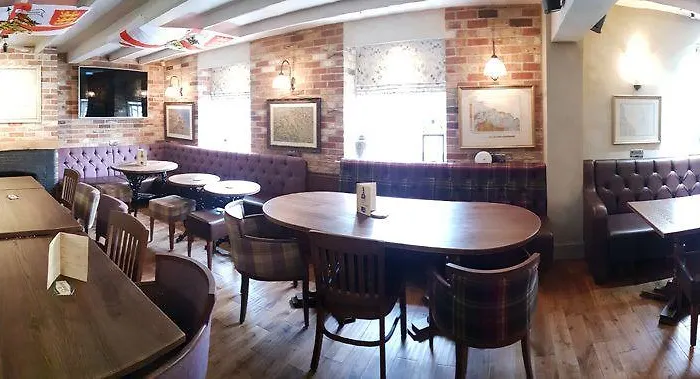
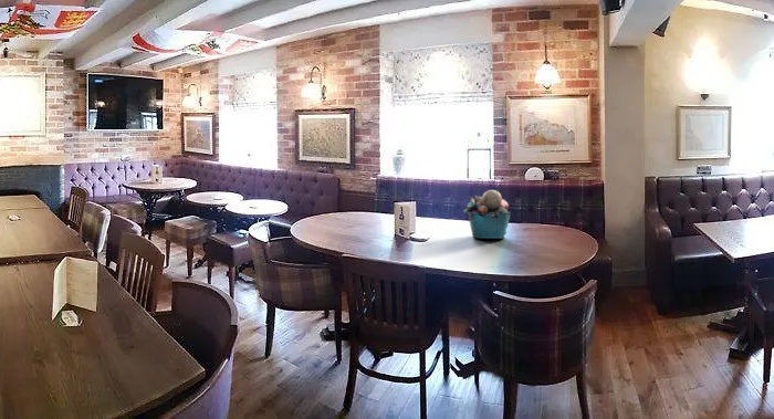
+ bucket (489, 213)
